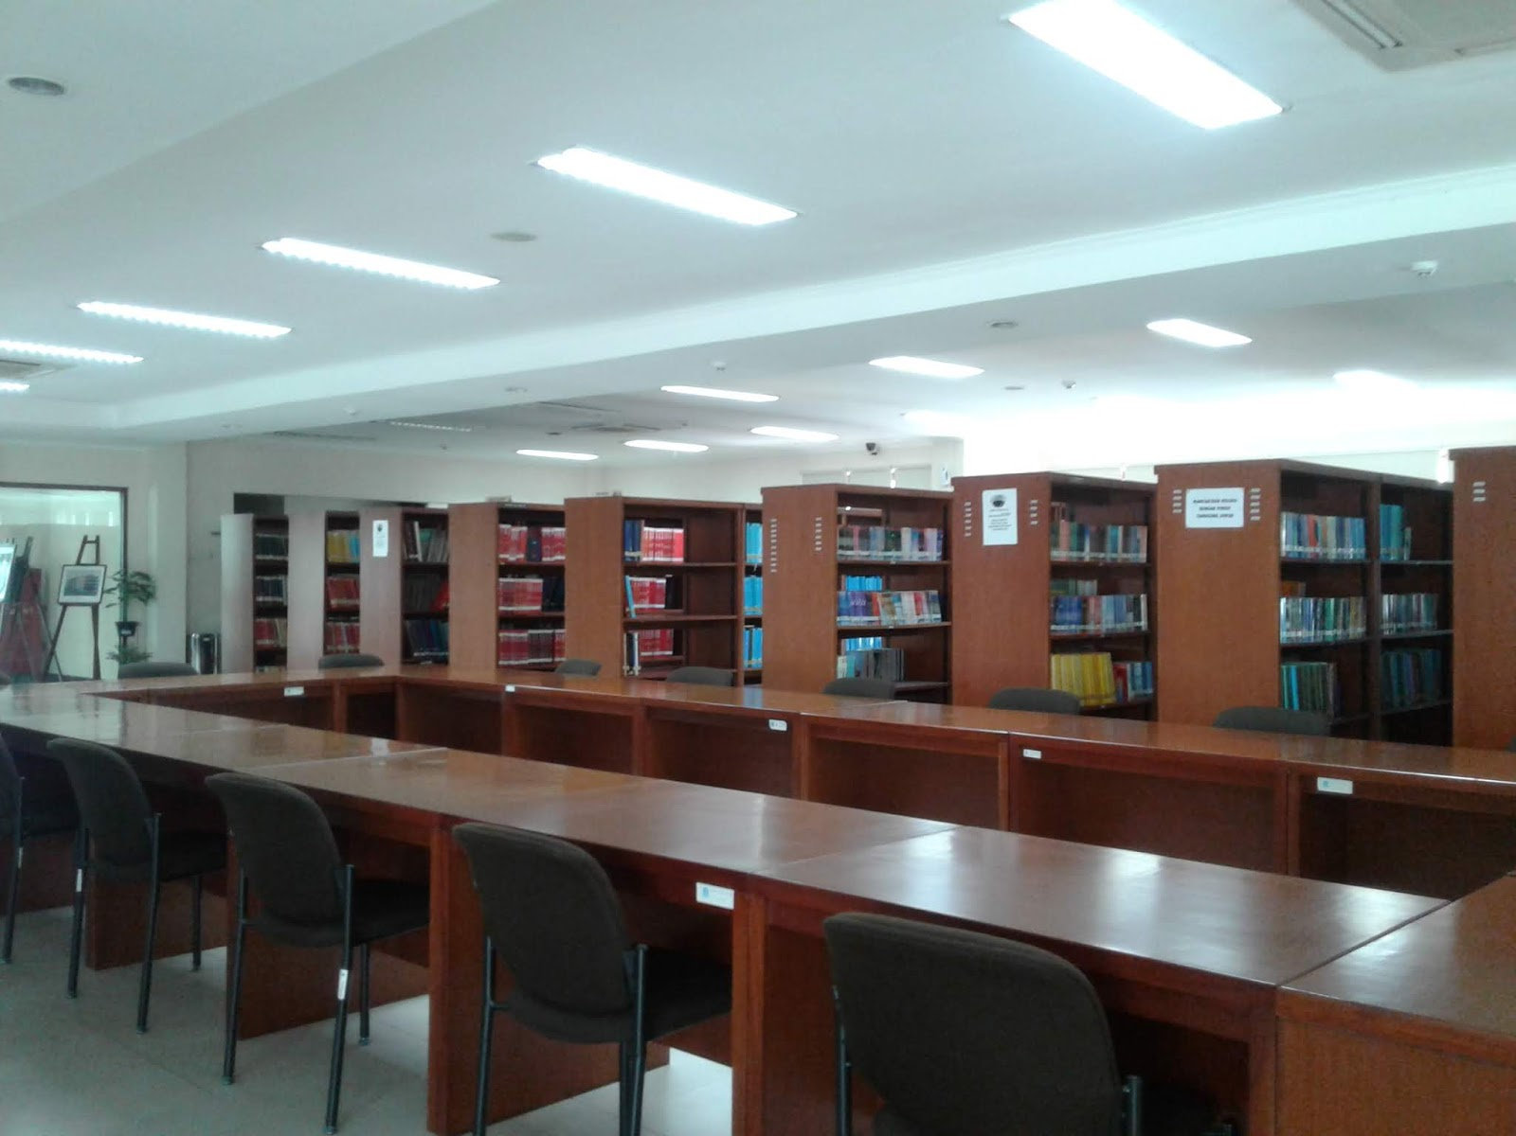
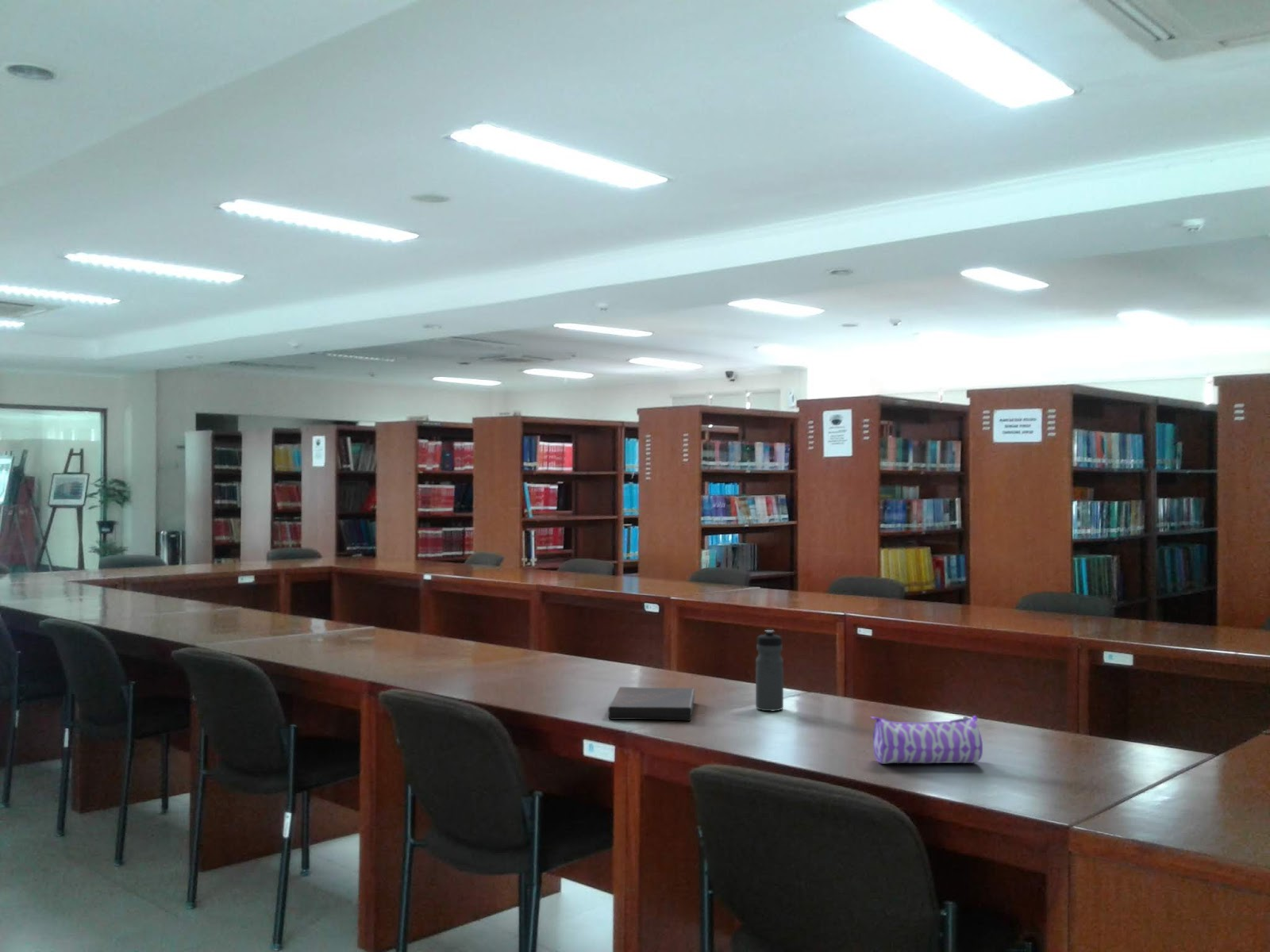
+ pencil case (927, 739)
+ book (652, 703)
+ water bottle (769, 669)
